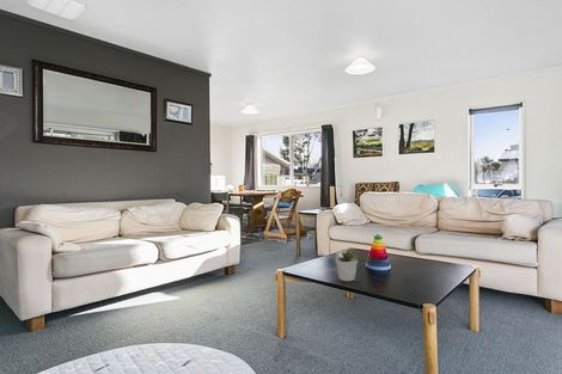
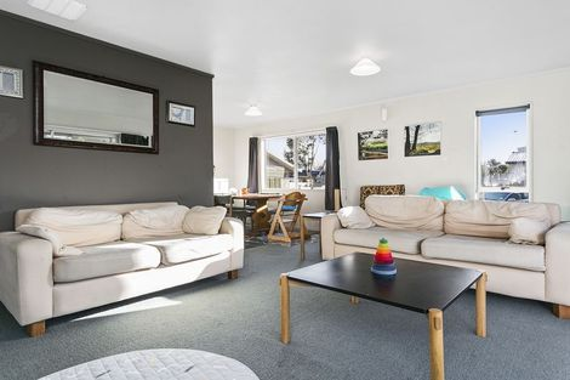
- potted plant (346, 262)
